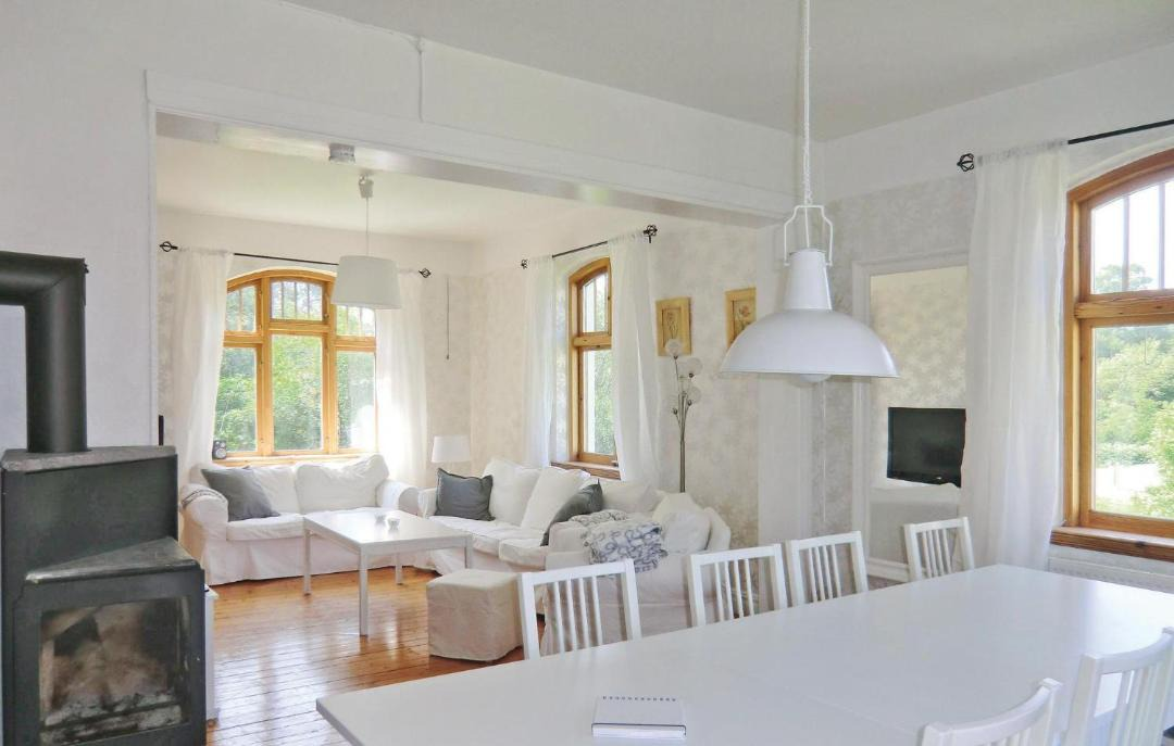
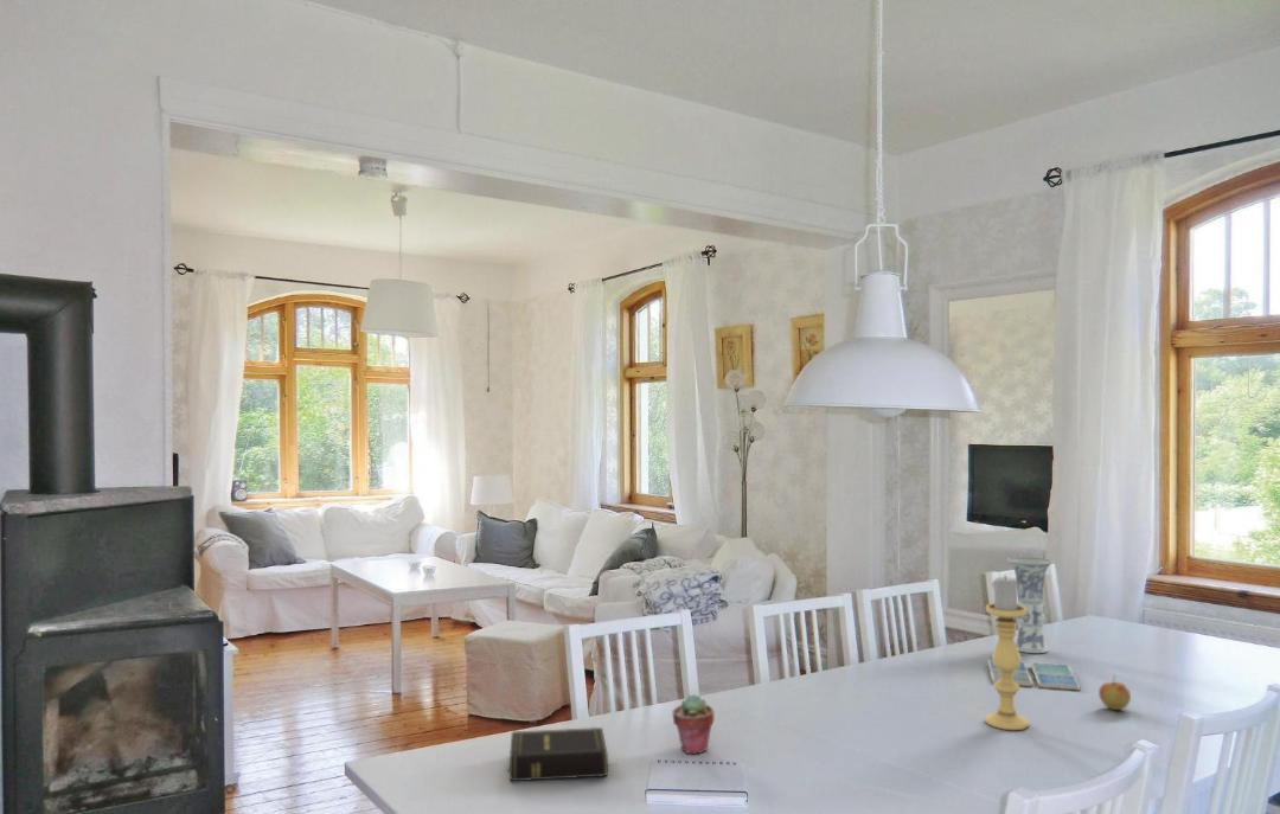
+ potted succulent (693, 720)
+ book (562, 754)
+ apple (1114, 692)
+ drink coaster (1033, 673)
+ vase (1030, 604)
+ candle holder (1006, 648)
